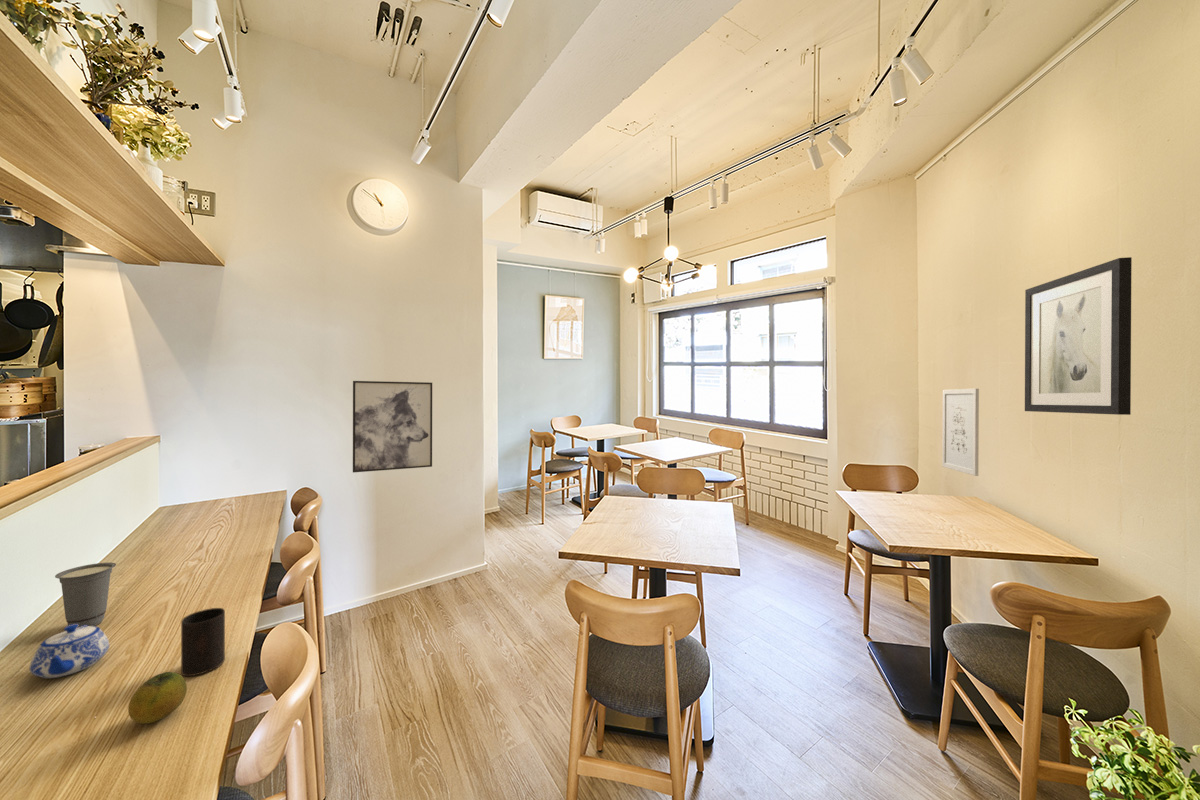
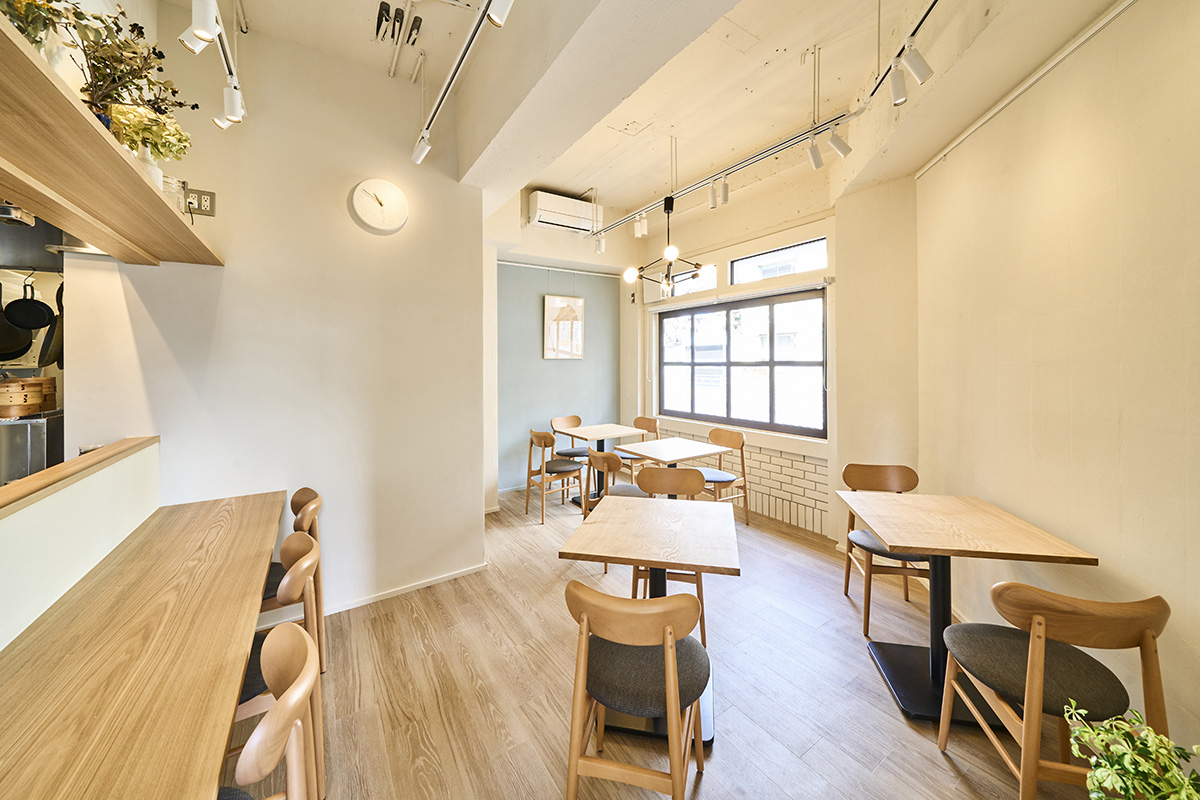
- fruit (158, 696)
- teapot (69, 648)
- cup (86, 597)
- cup (203, 640)
- wall art (1071, 344)
- wall art (394, 425)
- wall art (959, 430)
